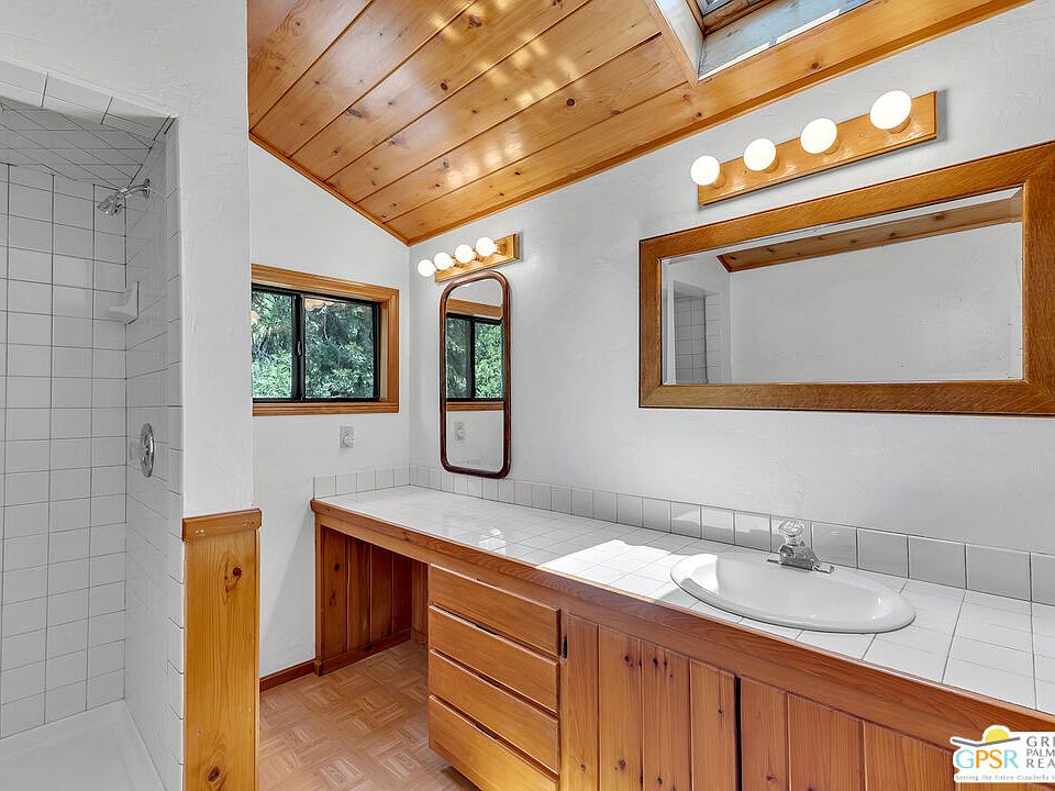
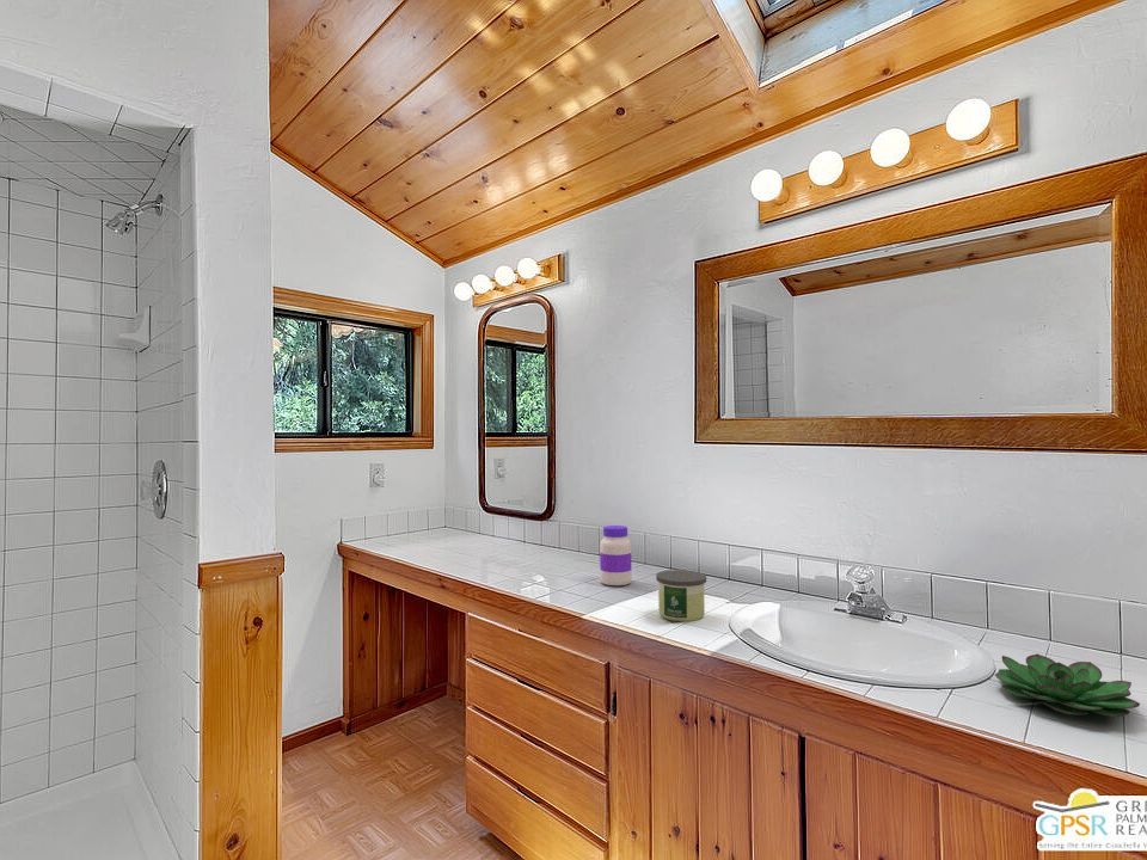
+ succulent plant (1062, 682)
+ jar (615, 554)
+ candle (681, 595)
